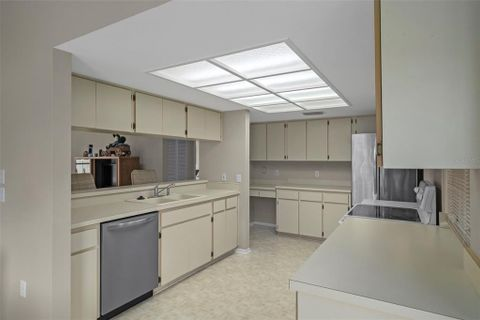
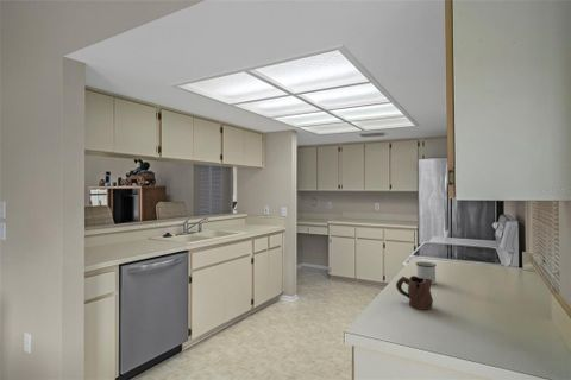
+ mug (425, 272)
+ mug (413, 290)
